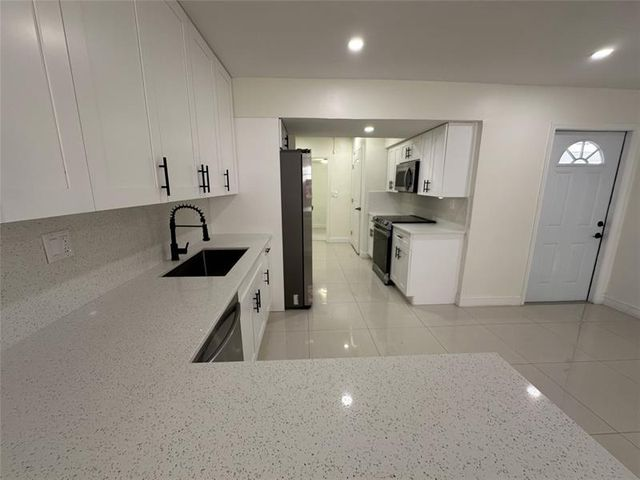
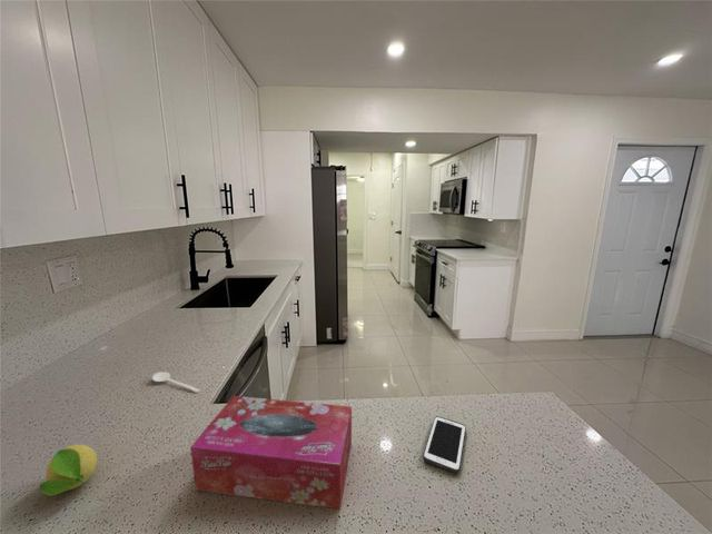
+ tissue box (279, 445)
+ stirrer (176, 382)
+ fruit (68, 467)
+ cell phone (445, 442)
